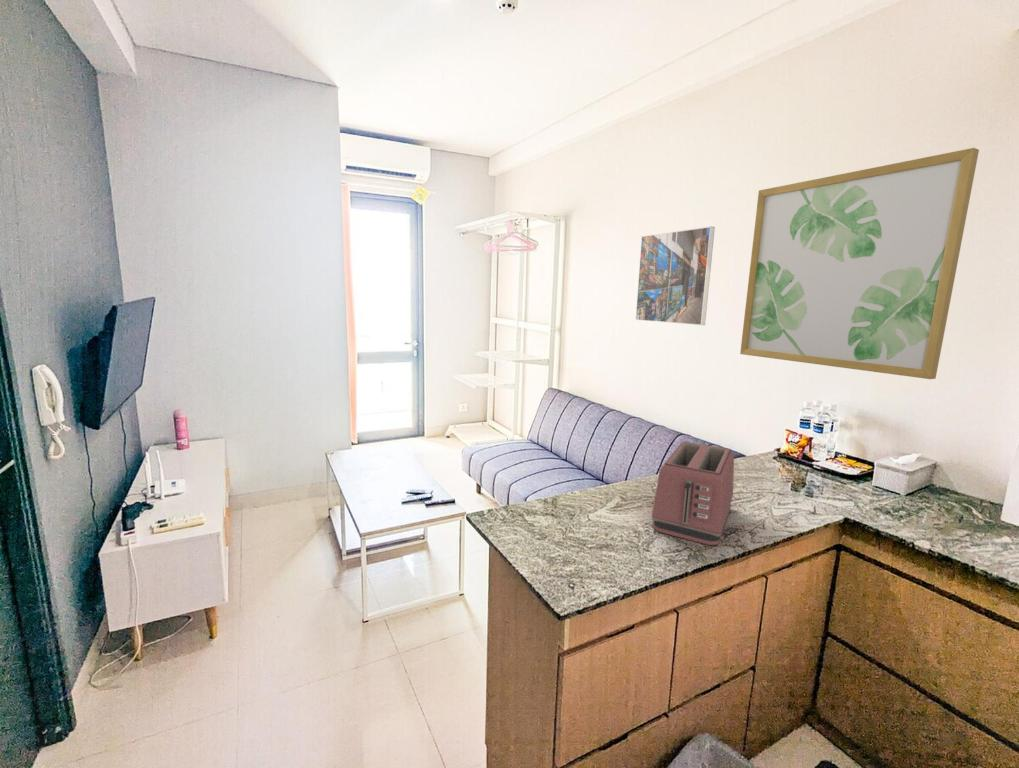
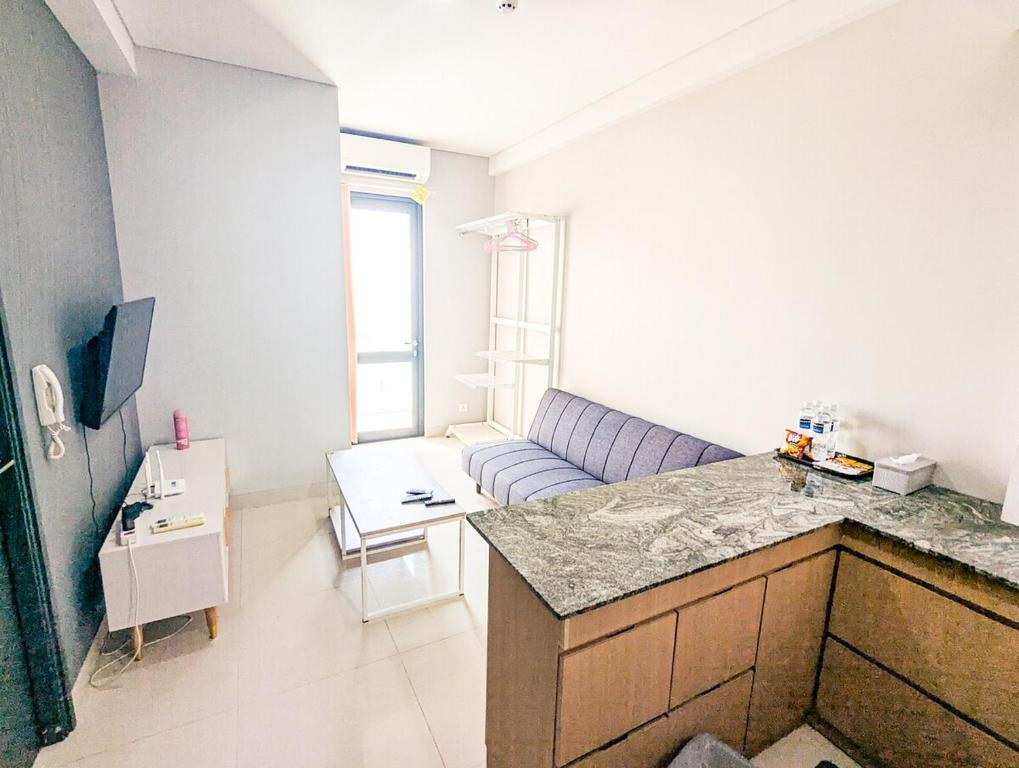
- toaster (695, 488)
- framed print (671, 277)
- wall art (835, 272)
